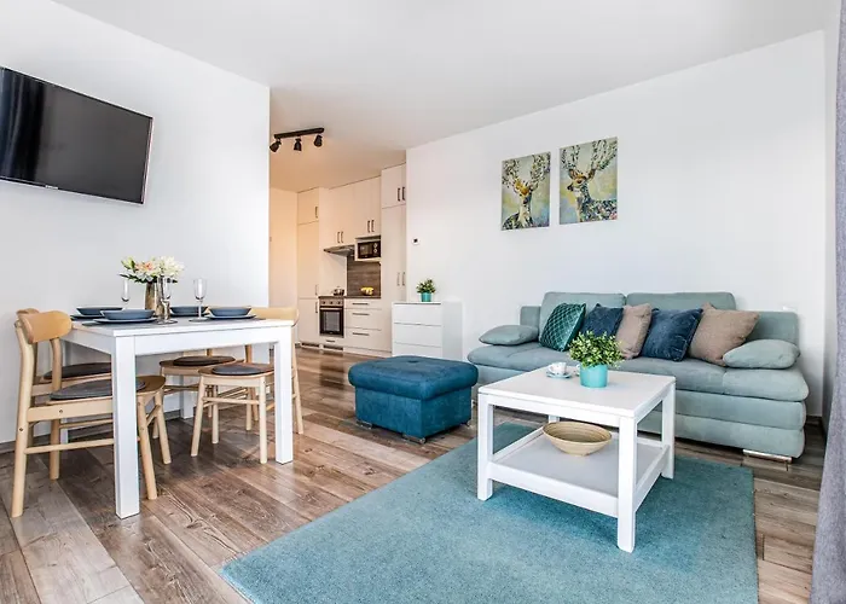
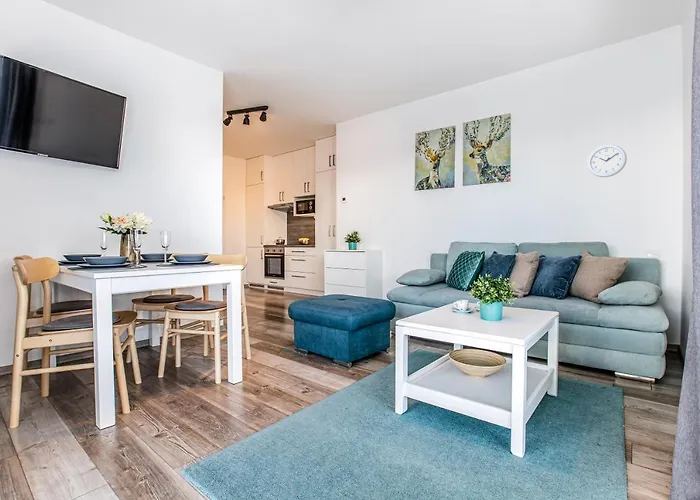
+ wall clock (606, 160)
